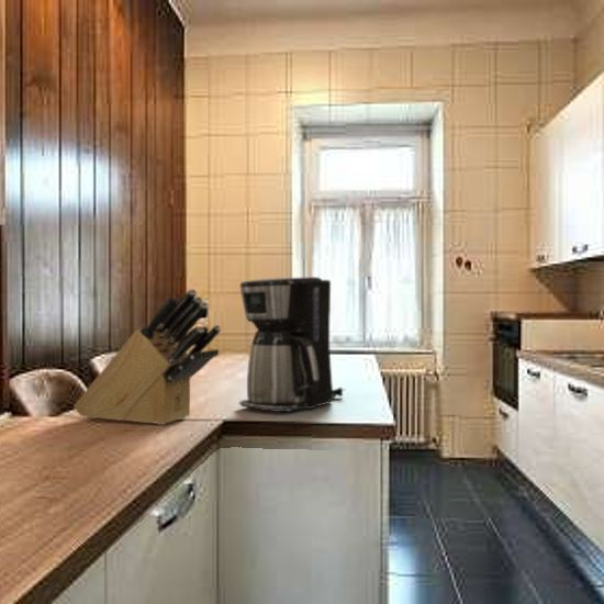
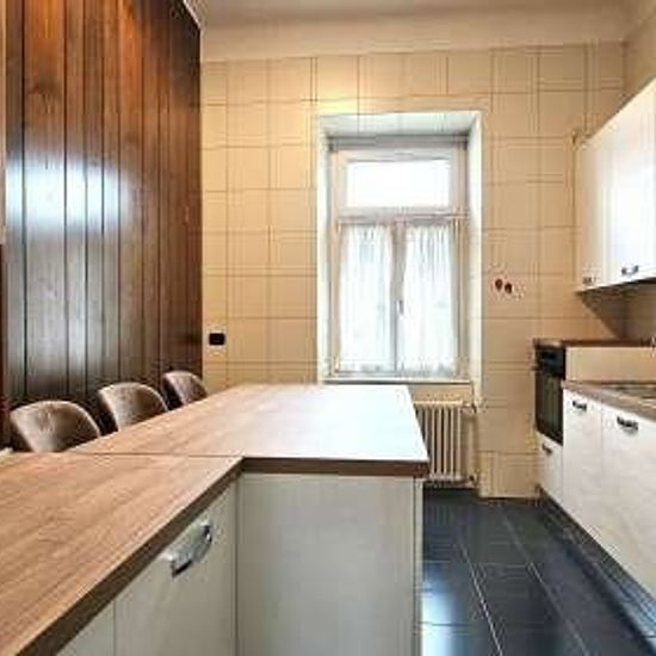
- knife block (147, 354)
- coffee maker (302, 340)
